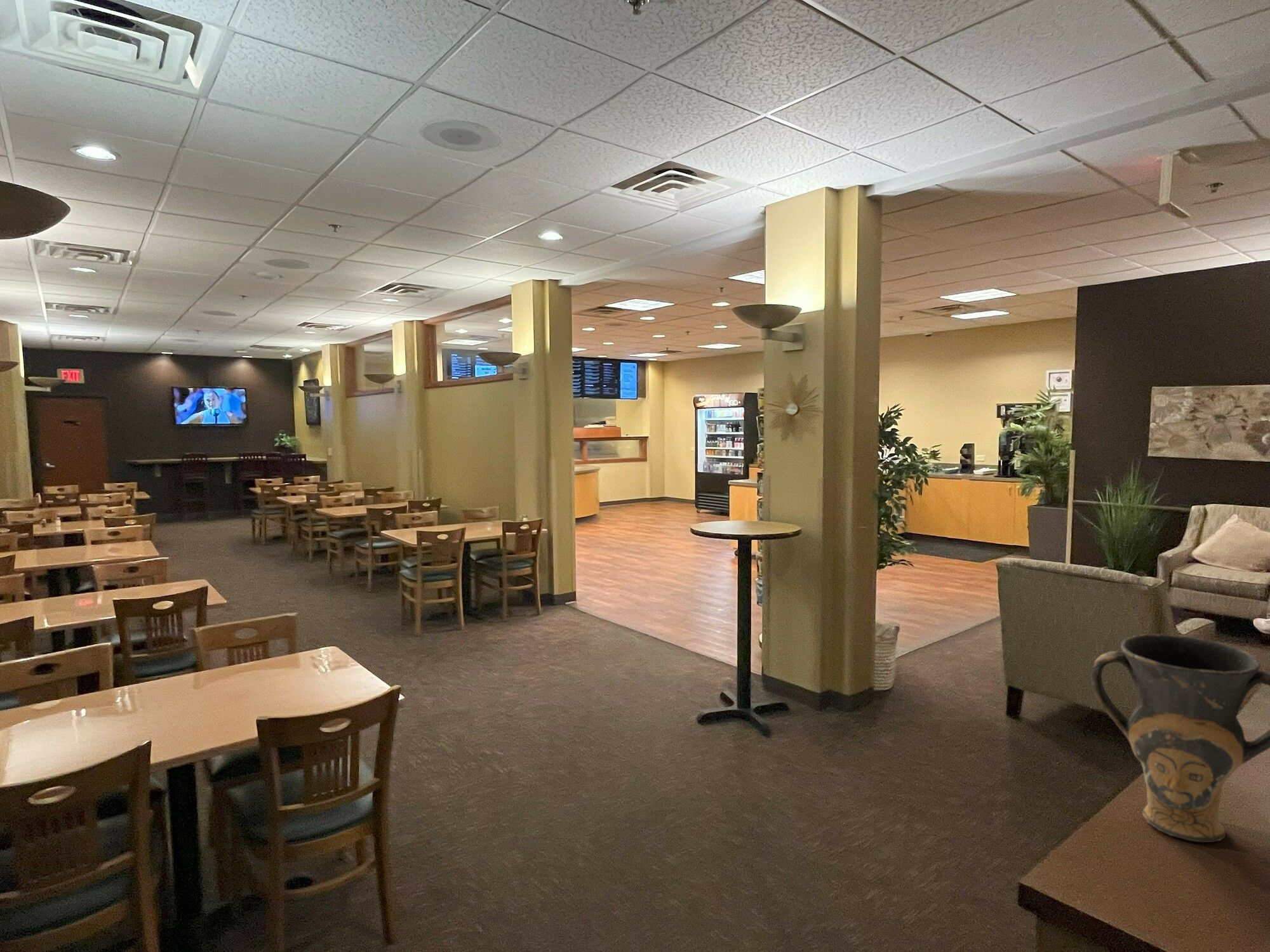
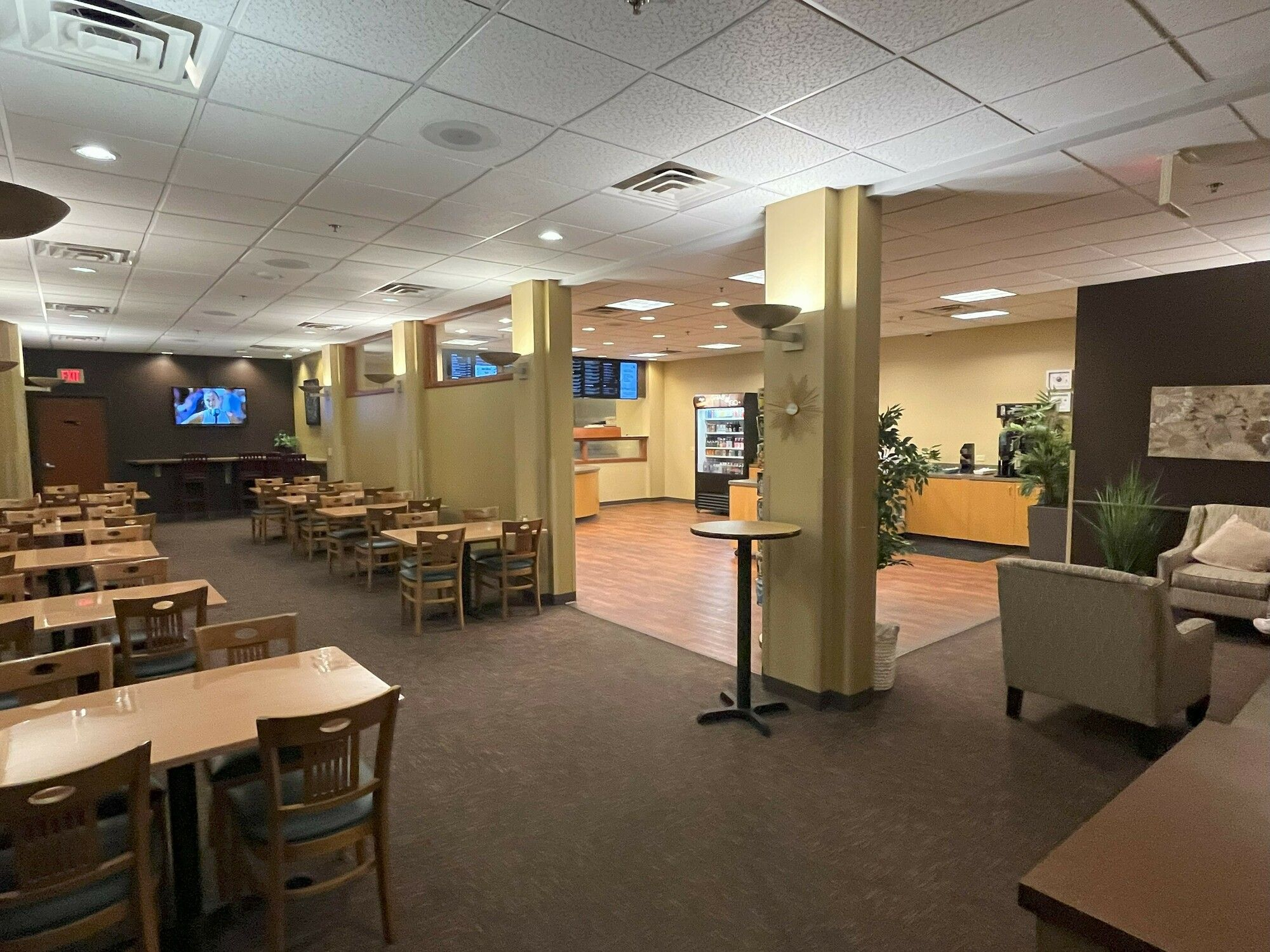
- vase (1184, 737)
